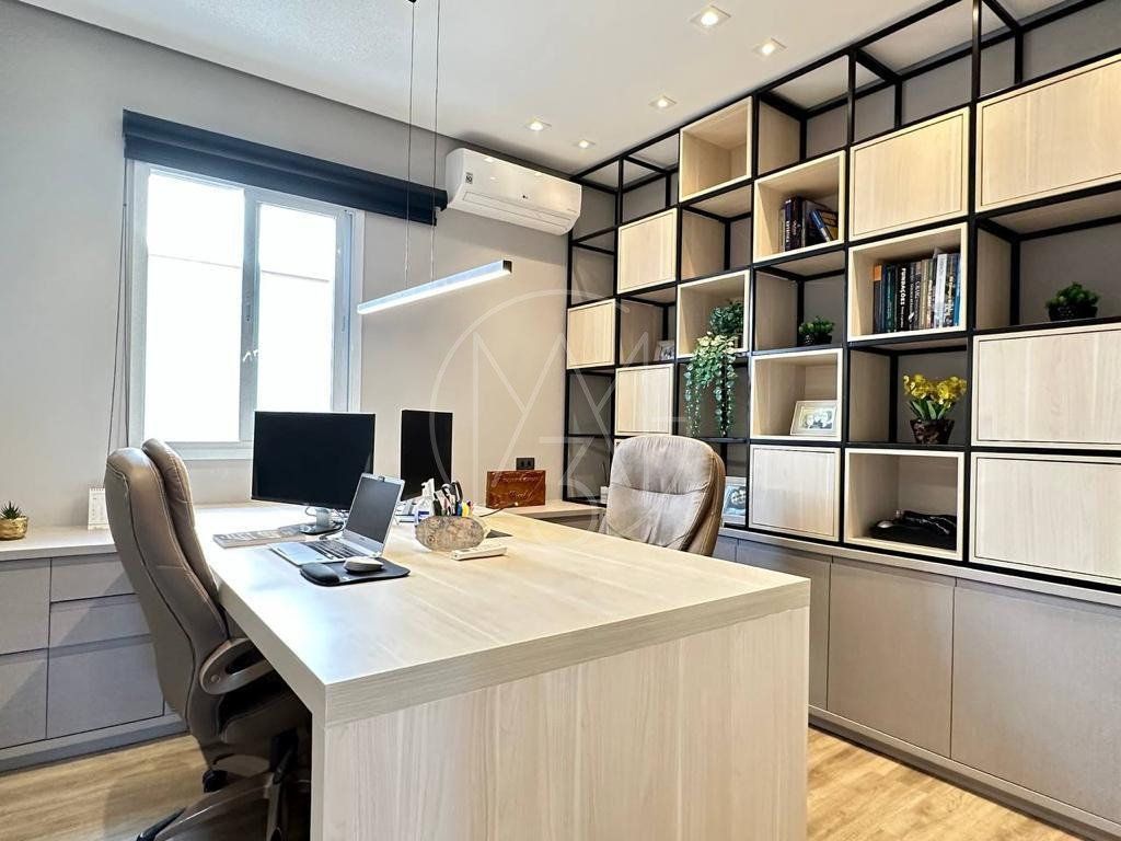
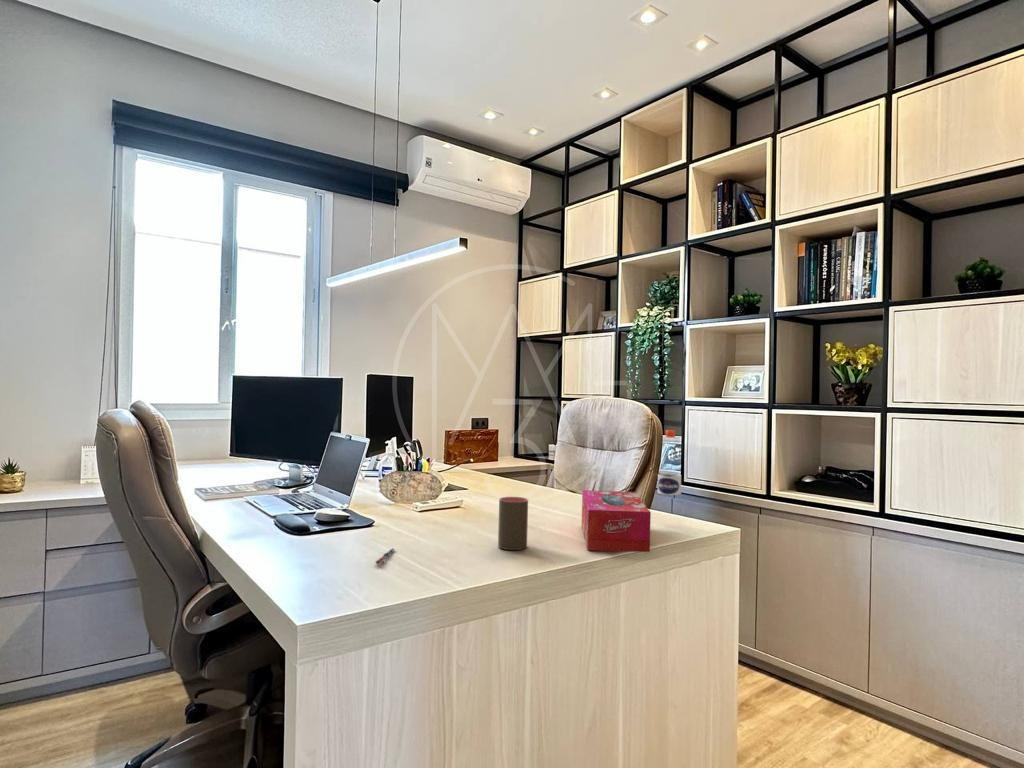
+ tissue box (612, 518)
+ cup (513, 522)
+ water bottle (669, 476)
+ pen (385, 554)
